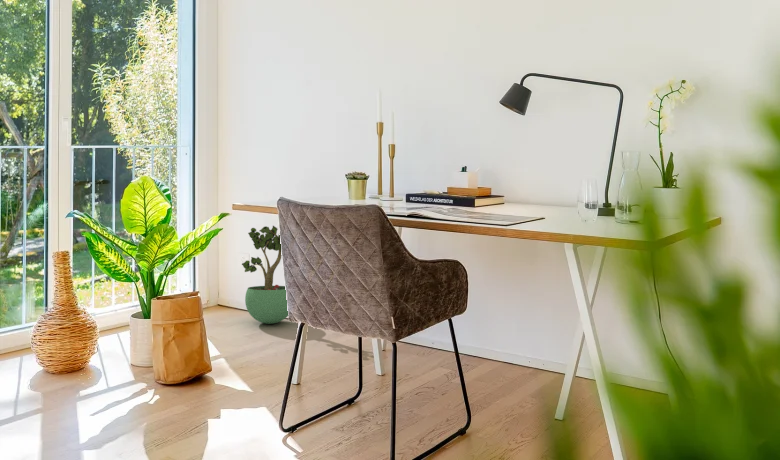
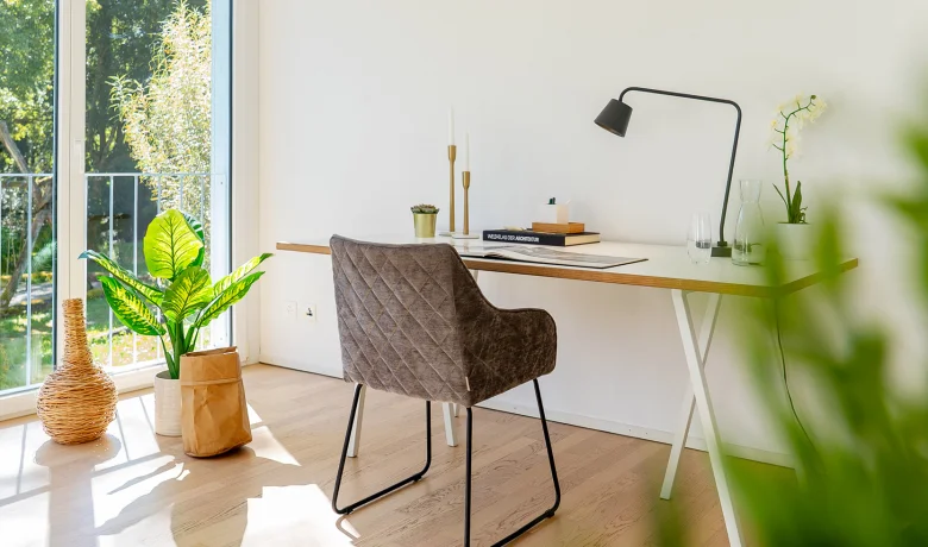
- potted plant (272, 274)
